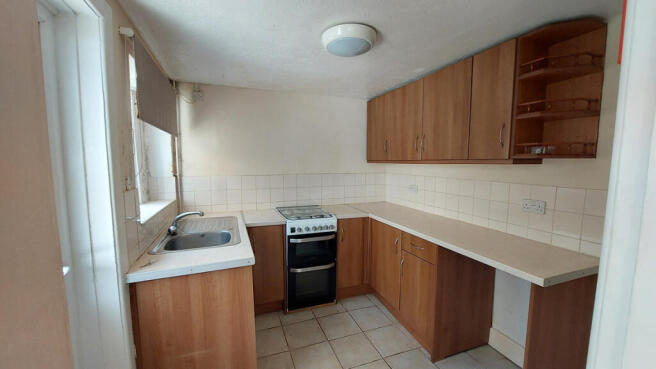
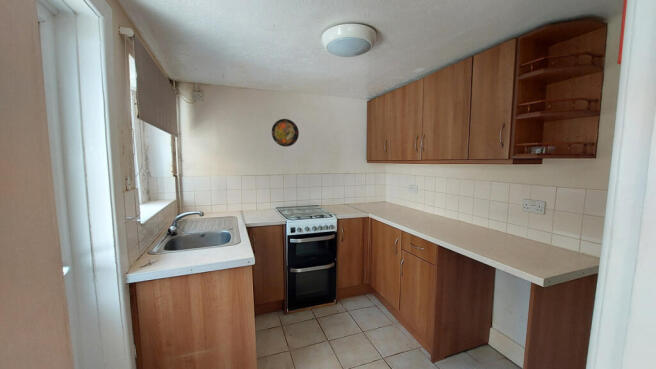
+ decorative plate (285, 132)
